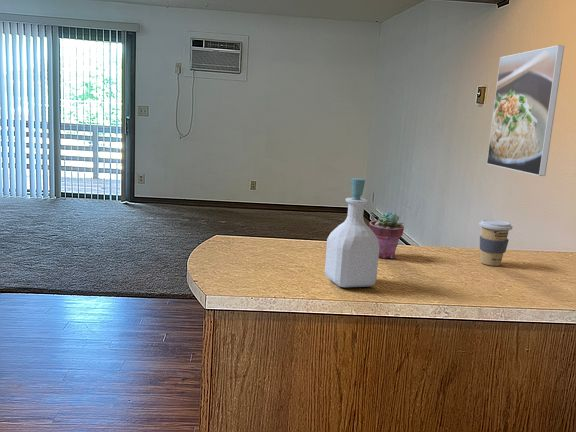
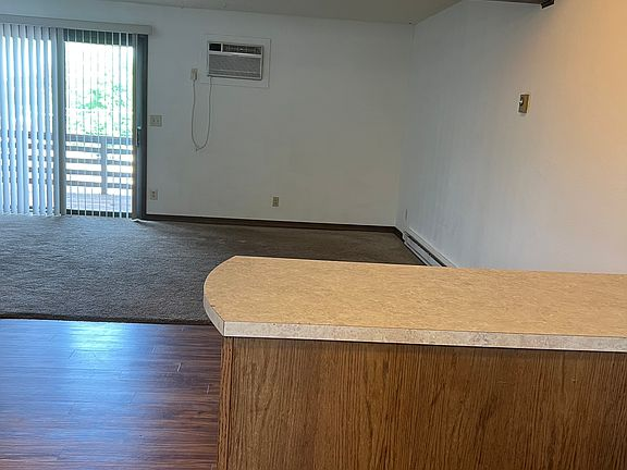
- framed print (520, 111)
- soap bottle (353, 231)
- potted succulent (385, 233)
- coffee cup (493, 242)
